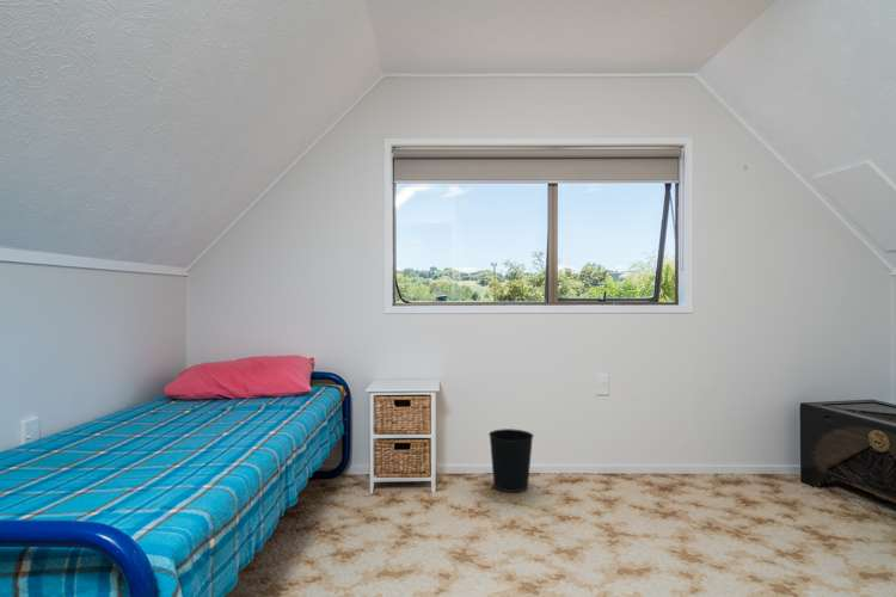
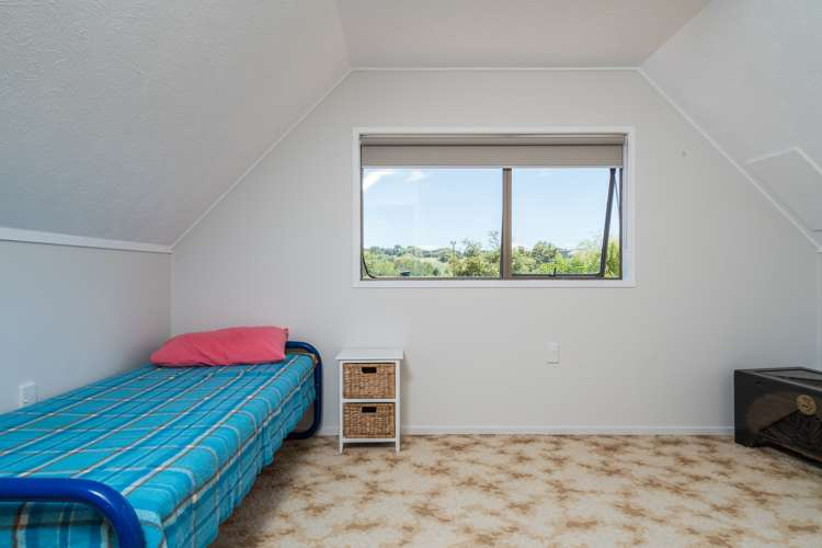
- wastebasket (510, 460)
